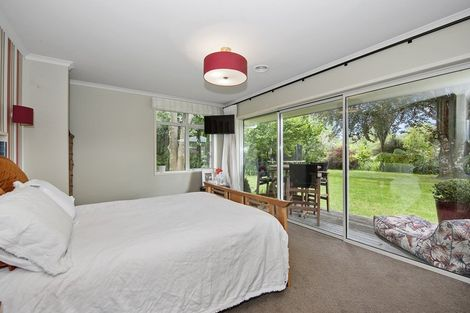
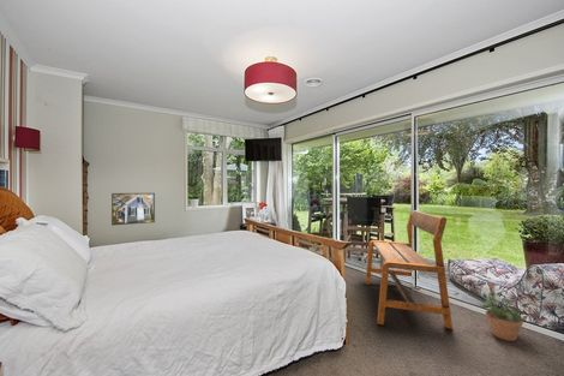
+ bench (398, 257)
+ potted plant (508, 316)
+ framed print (133, 208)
